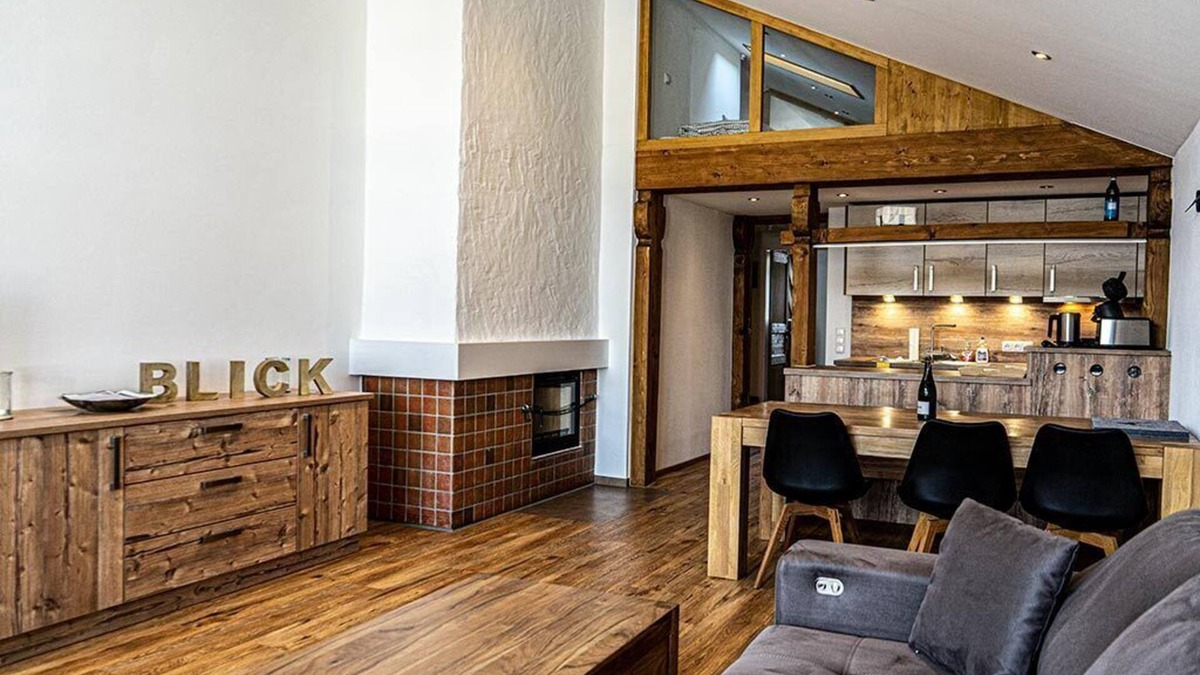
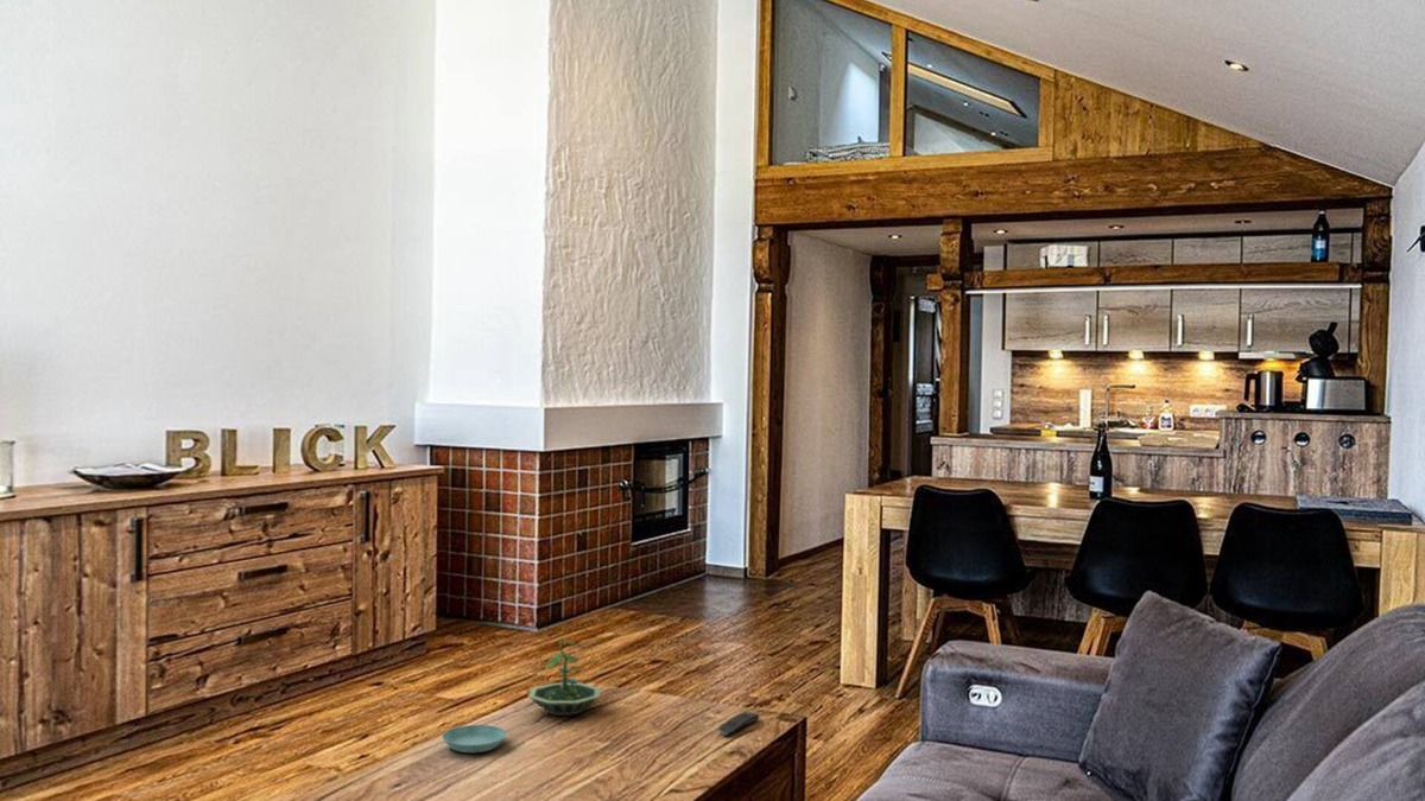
+ remote control (737, 723)
+ terrarium (564, 653)
+ saucer (474, 739)
